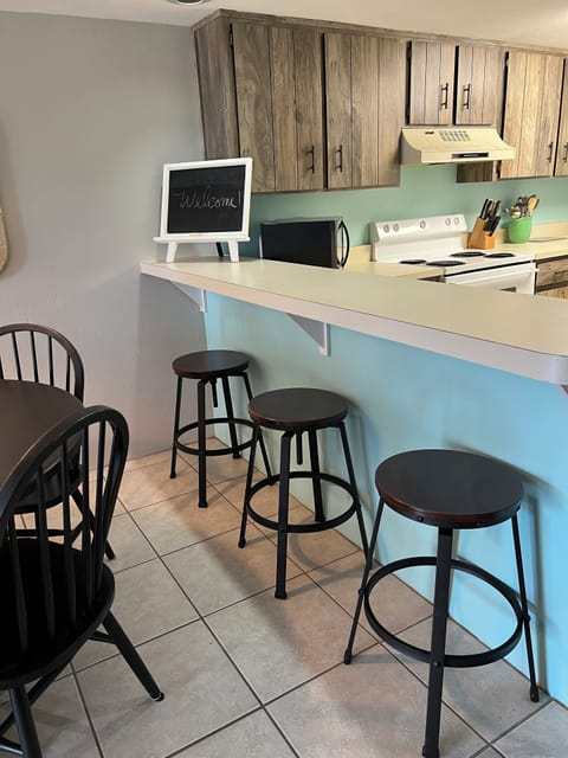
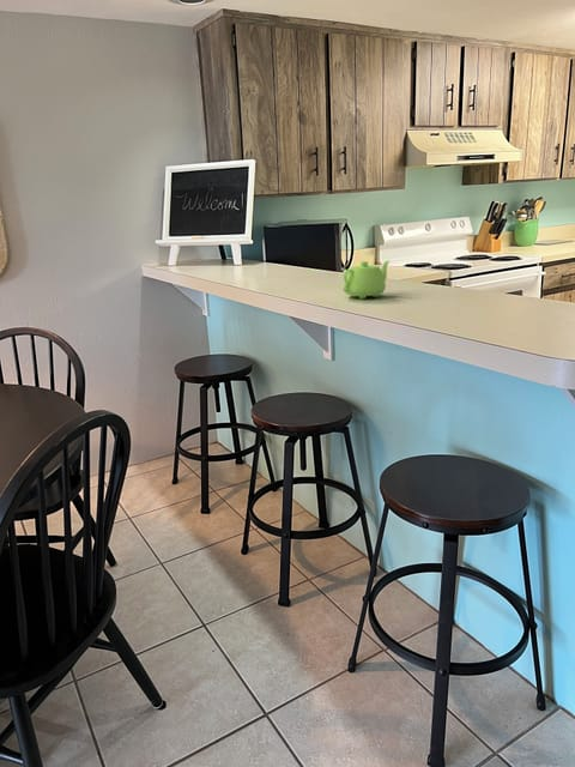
+ teapot (367, 278)
